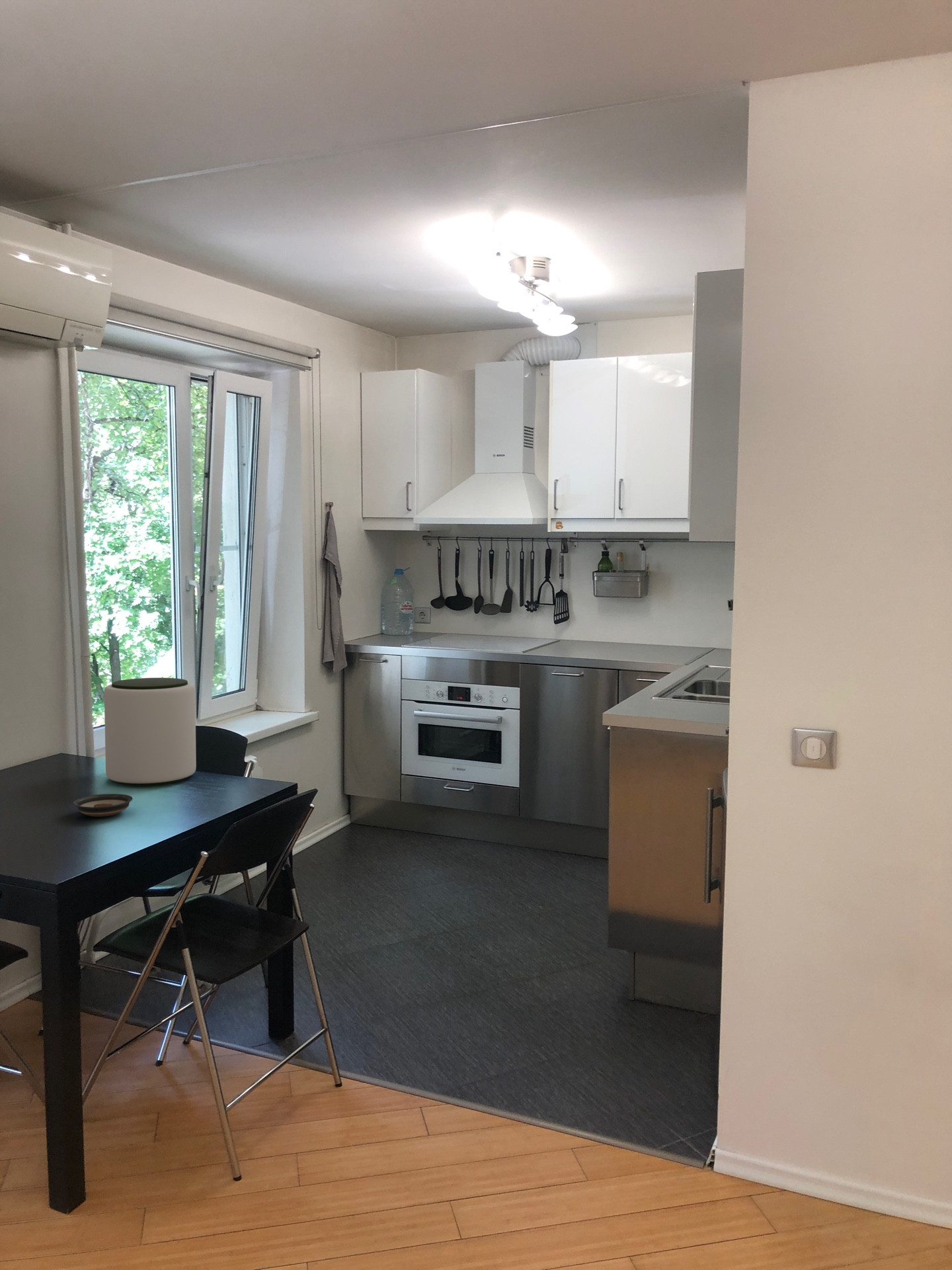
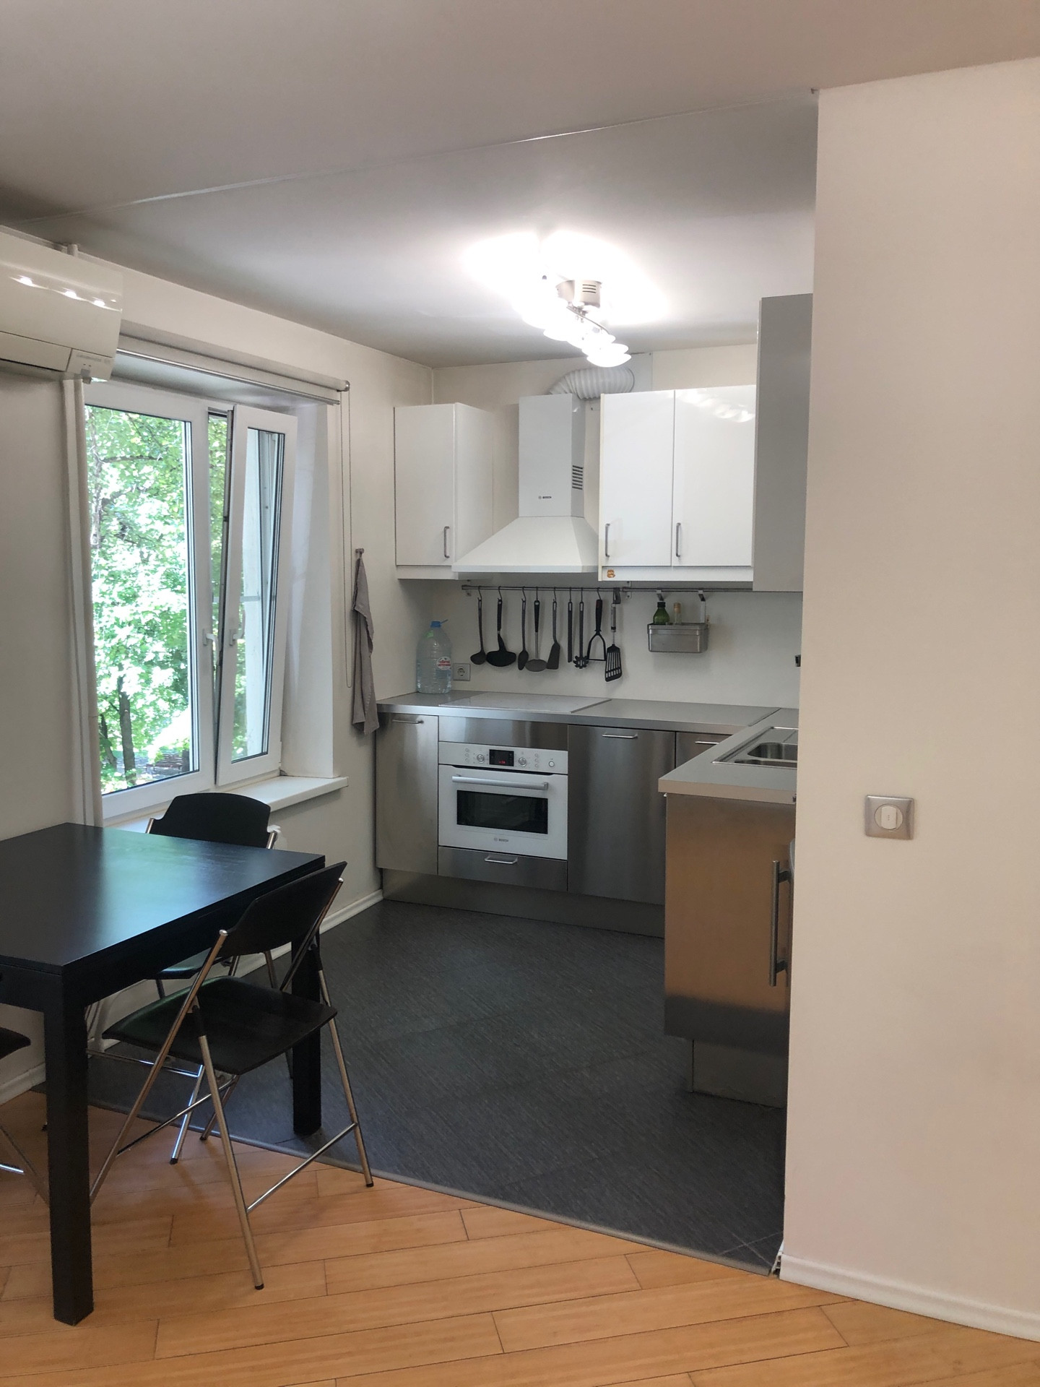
- saucer (103, 806)
- plant pot (151, 730)
